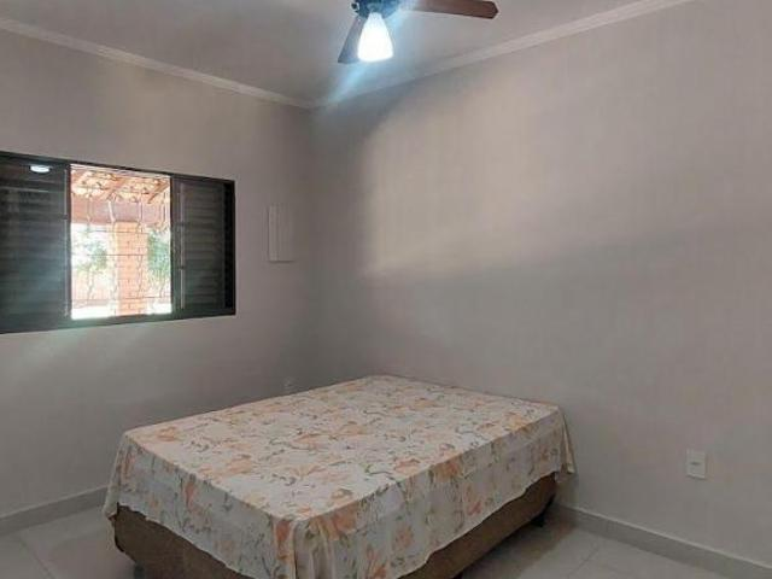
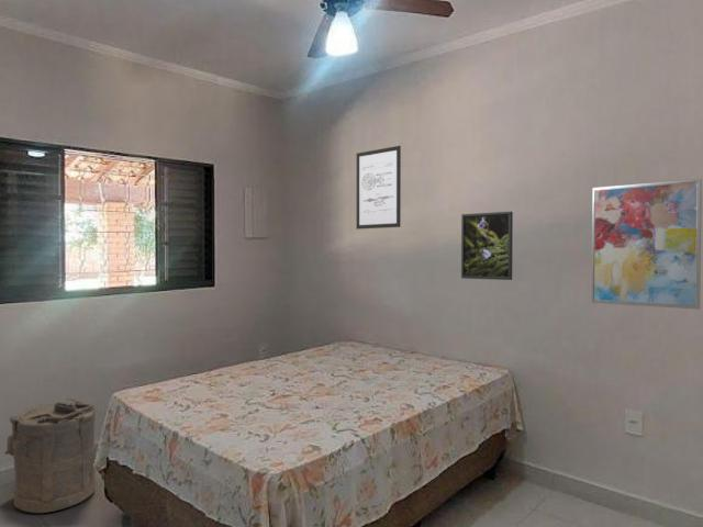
+ wall art (643, 245)
+ laundry hamper (52, 450)
+ wall art (377, 189)
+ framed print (486, 246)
